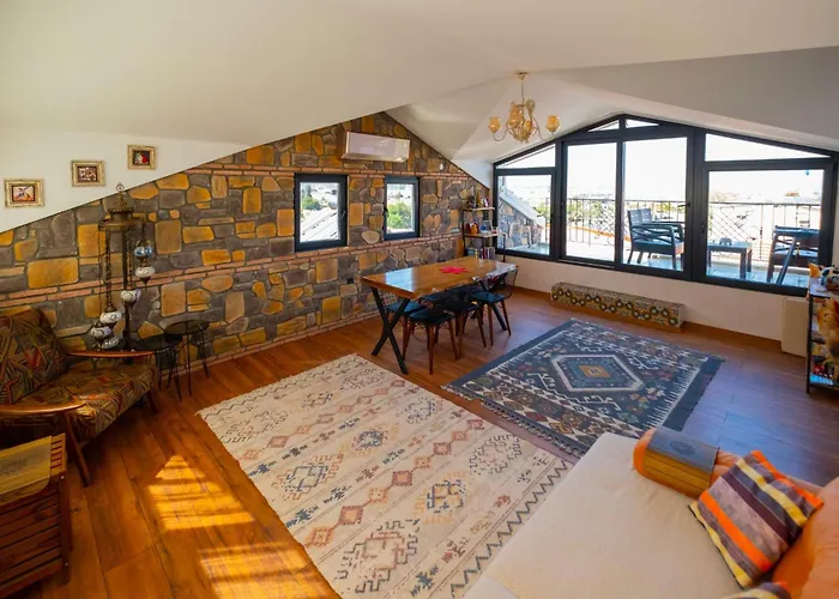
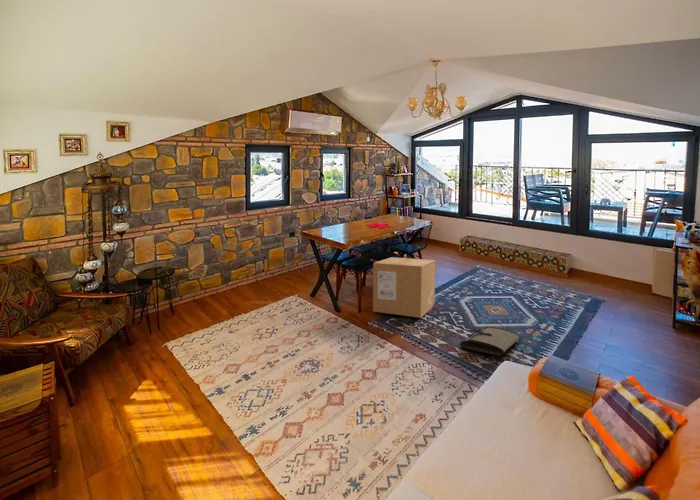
+ tool roll (490, 336)
+ cardboard box (404, 285)
